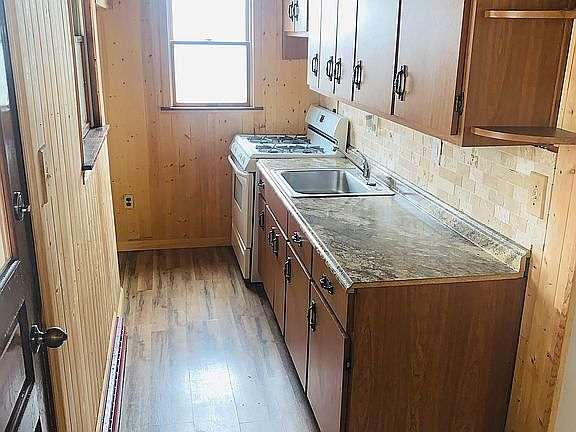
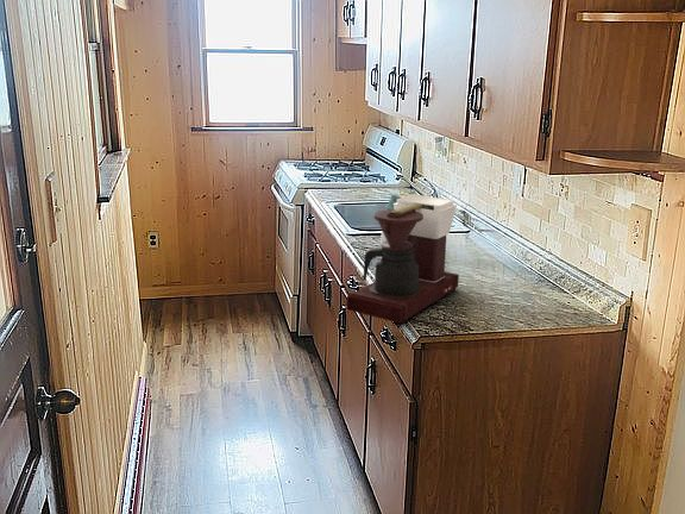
+ coffee maker (407, 253)
+ soap bottle (382, 231)
